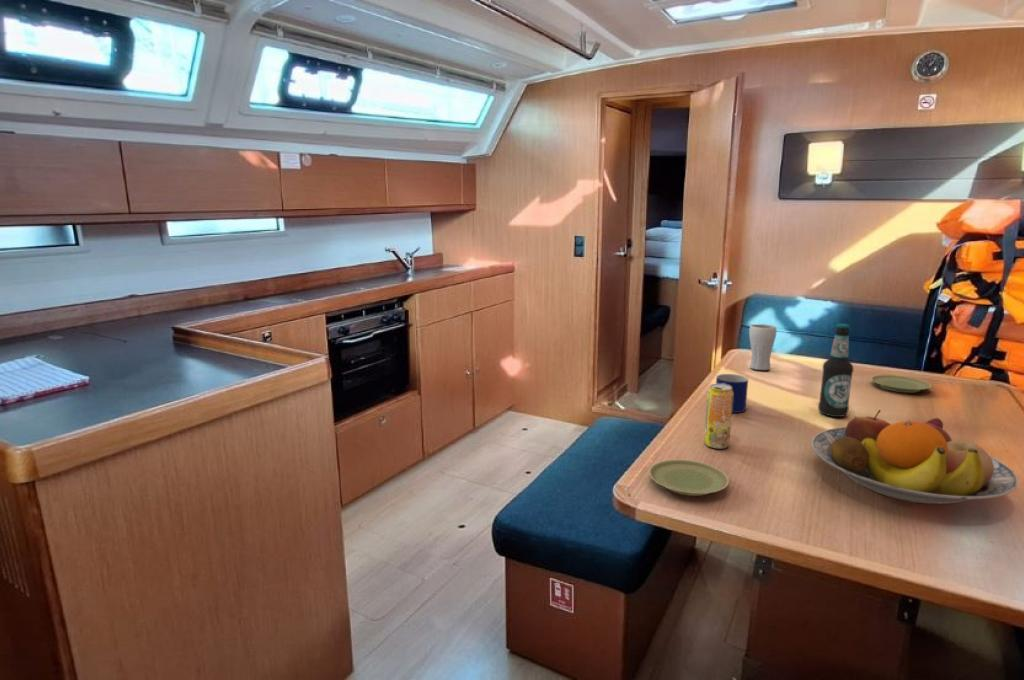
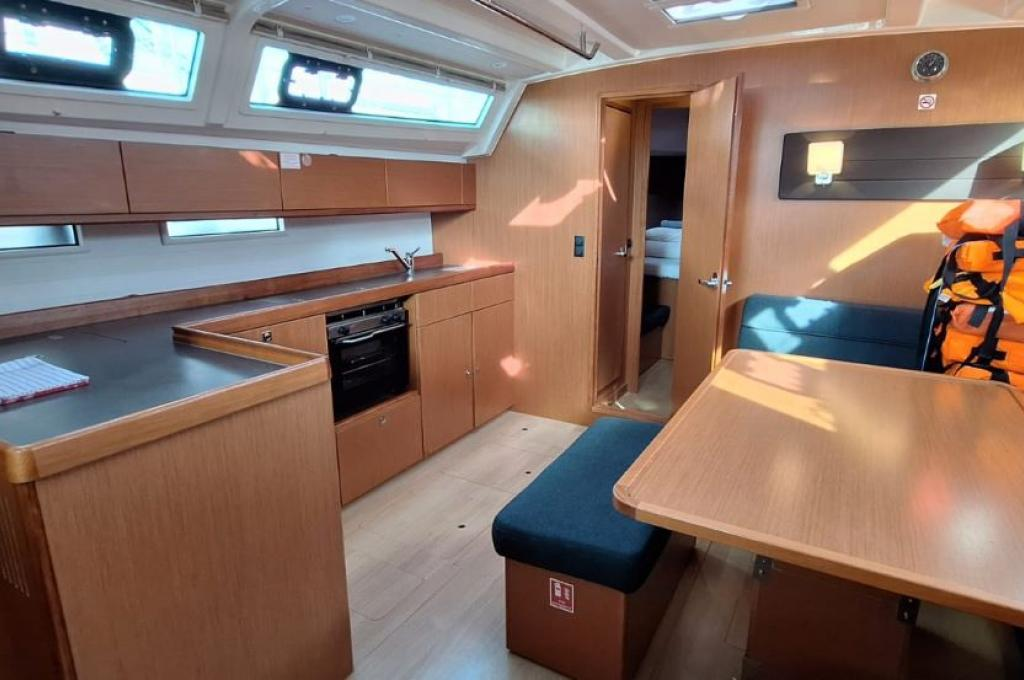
- fruit bowl (907, 450)
- drinking glass (761, 347)
- mug (733, 394)
- plate (900, 384)
- plate (687, 479)
- bottle (837, 369)
- beverage can (718, 415)
